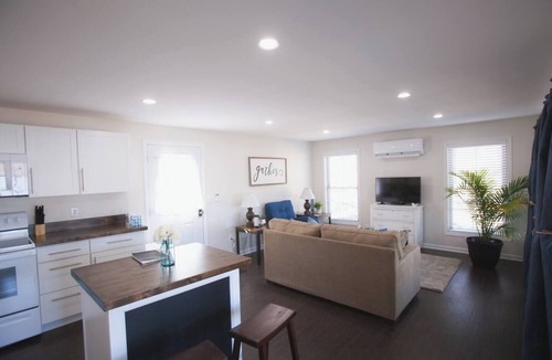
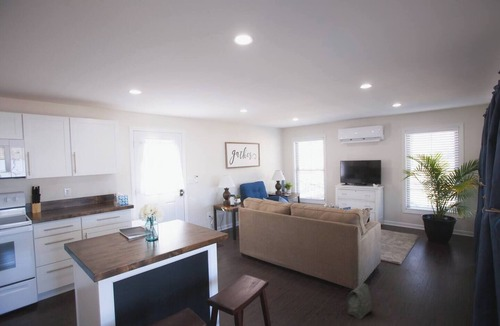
+ bag (359, 298)
